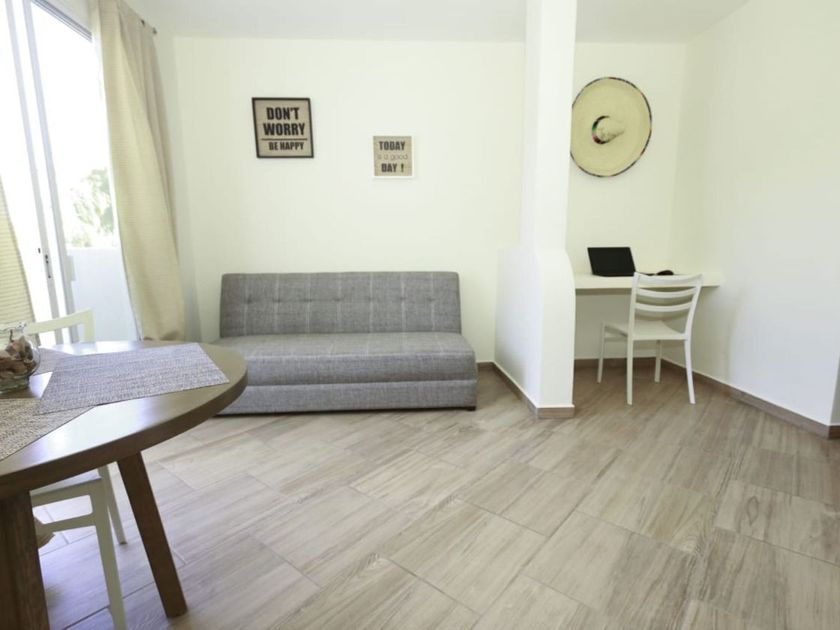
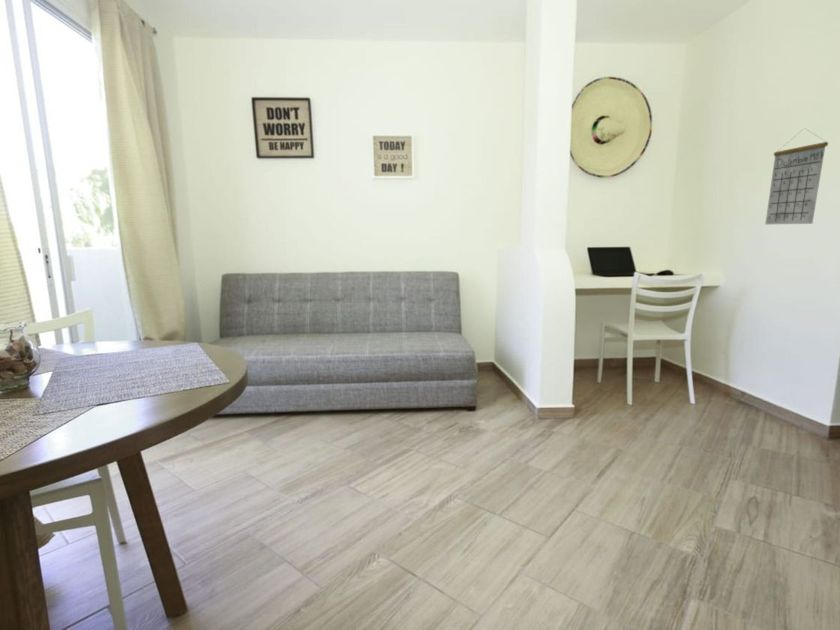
+ calendar (795, 177)
